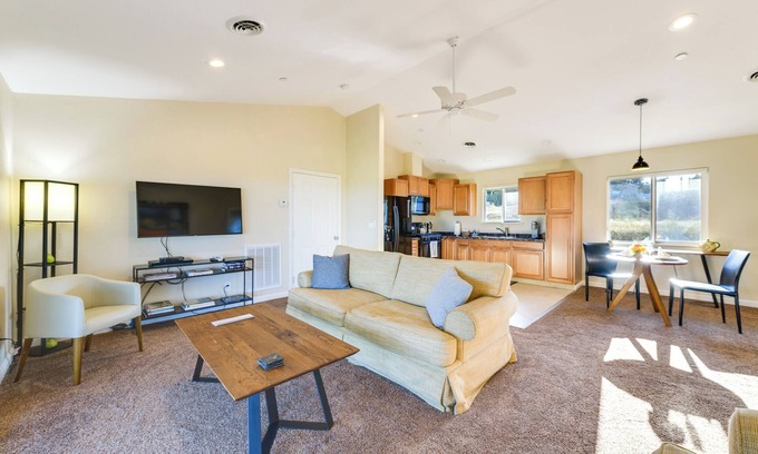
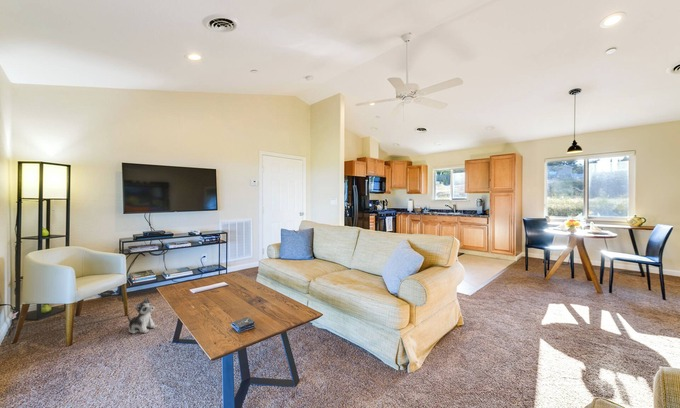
+ plush toy (140, 313)
